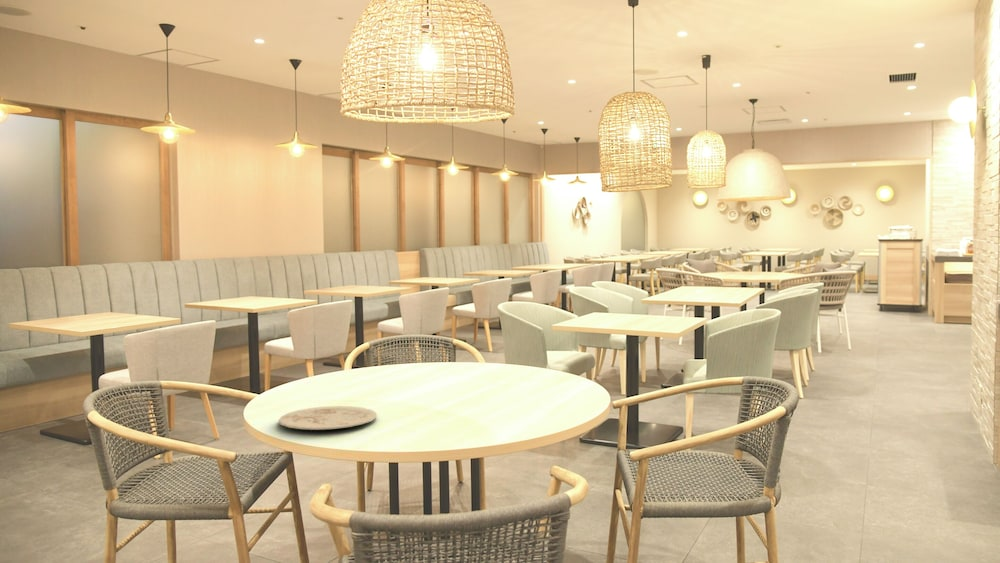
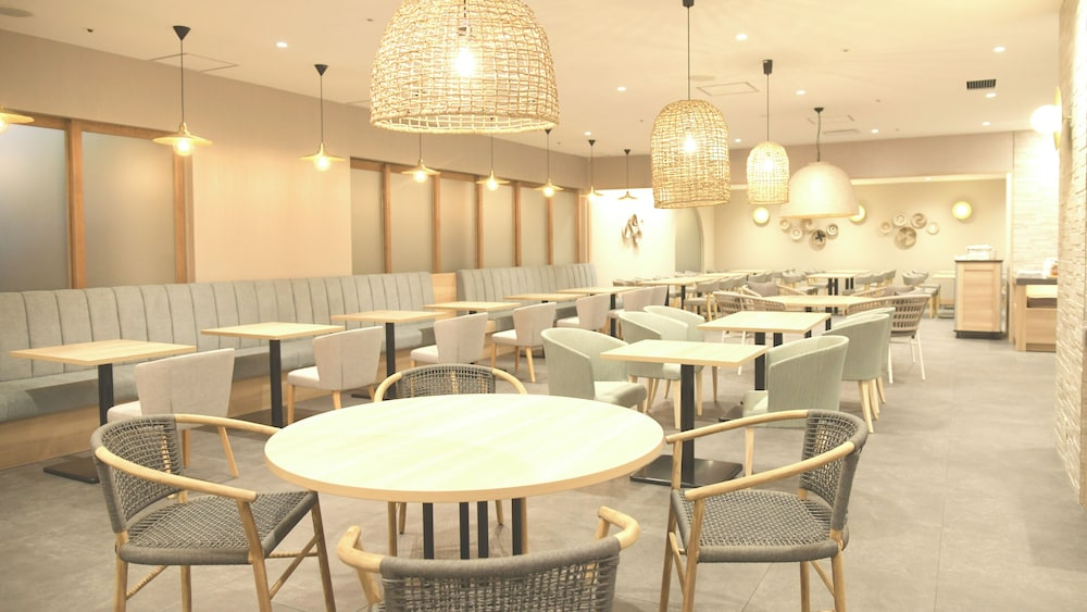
- plate (328, 418)
